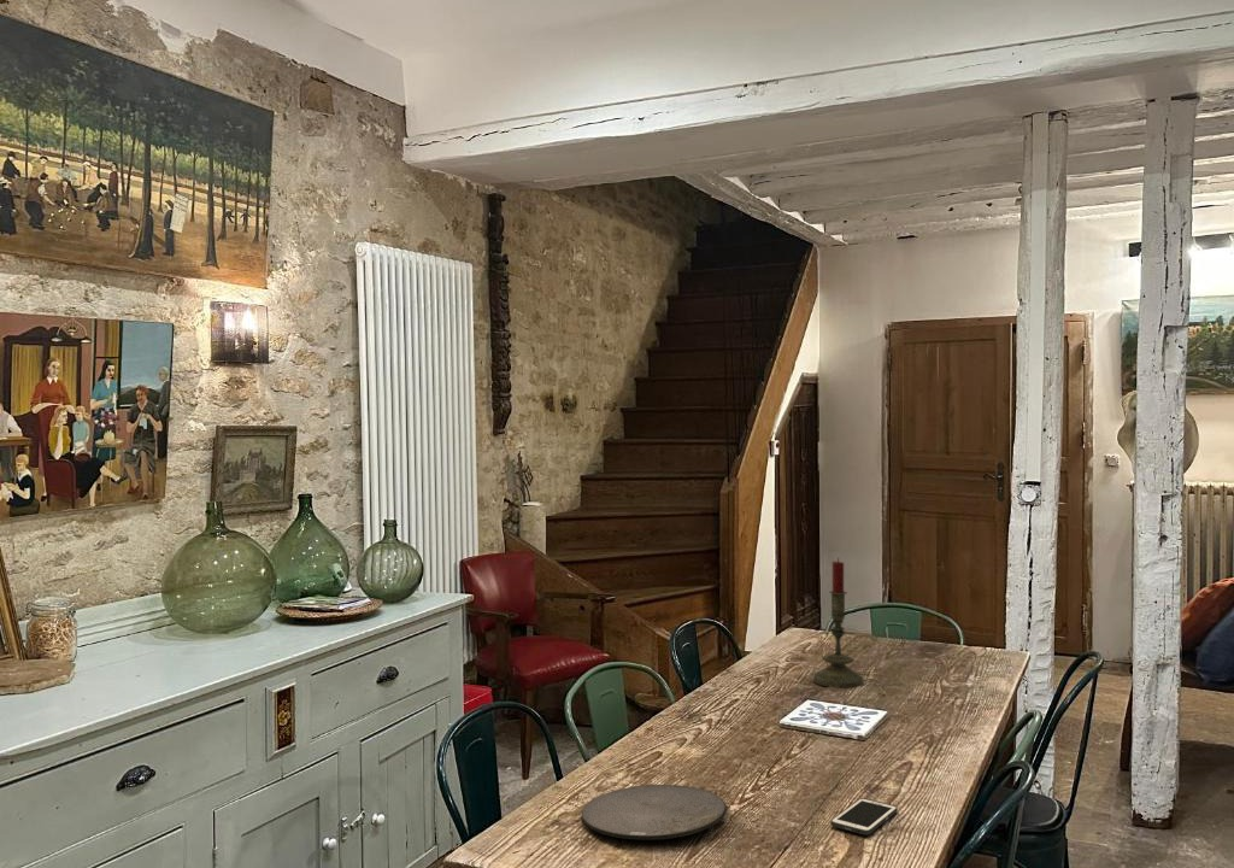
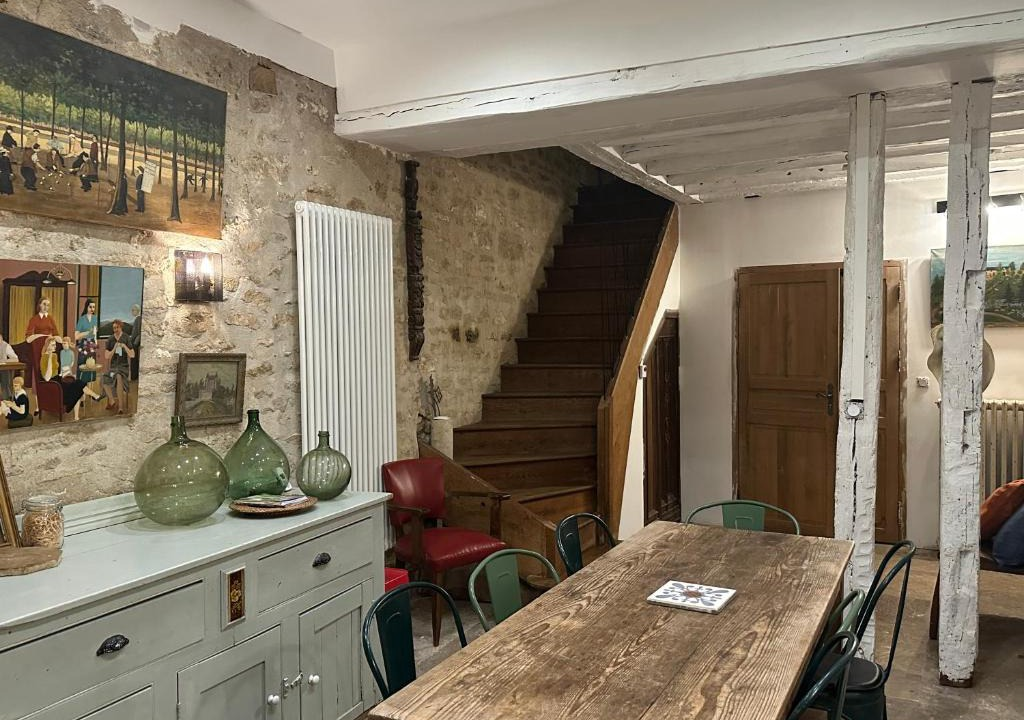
- plate (653, 809)
- cell phone (864, 815)
- candle (838, 620)
